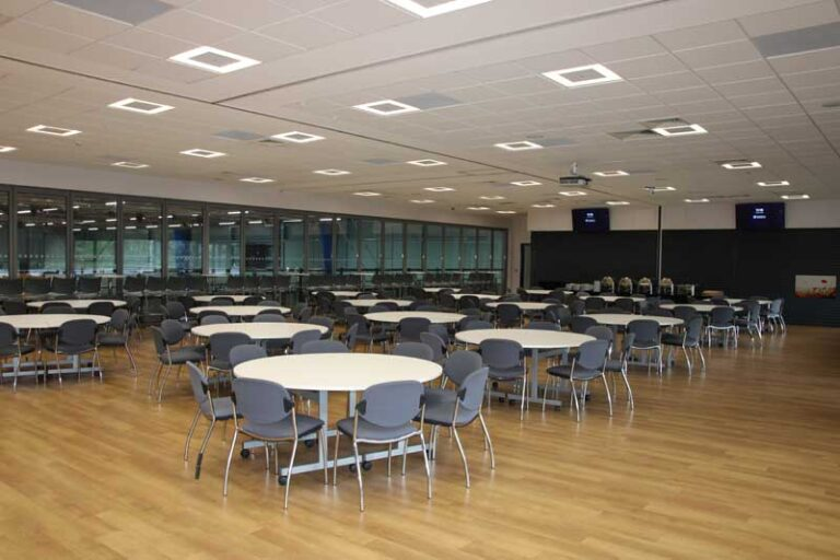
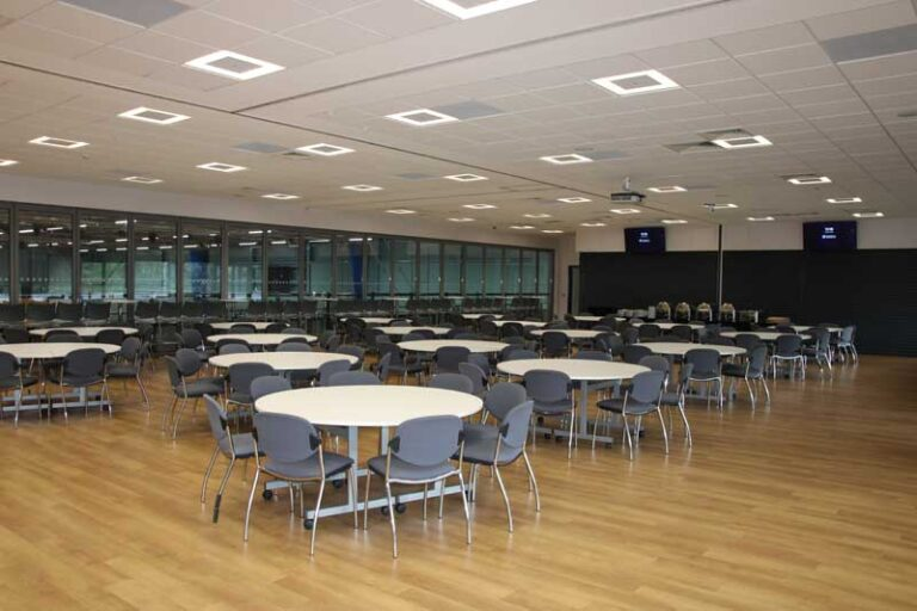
- wall art (815, 287)
